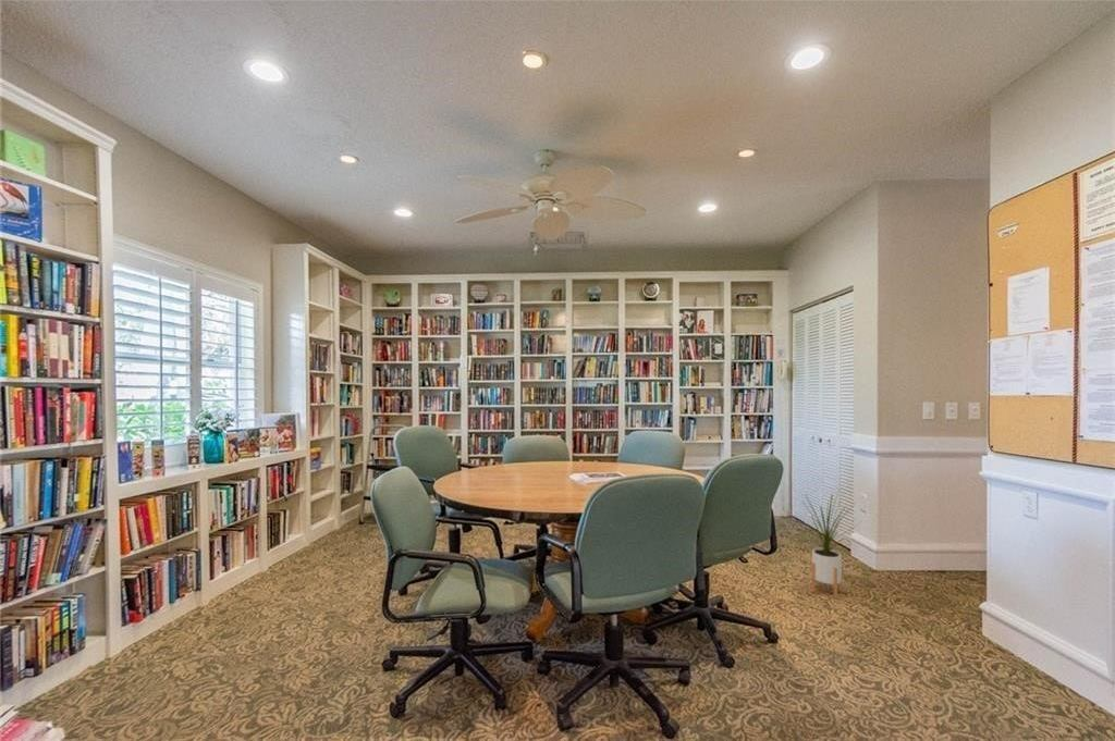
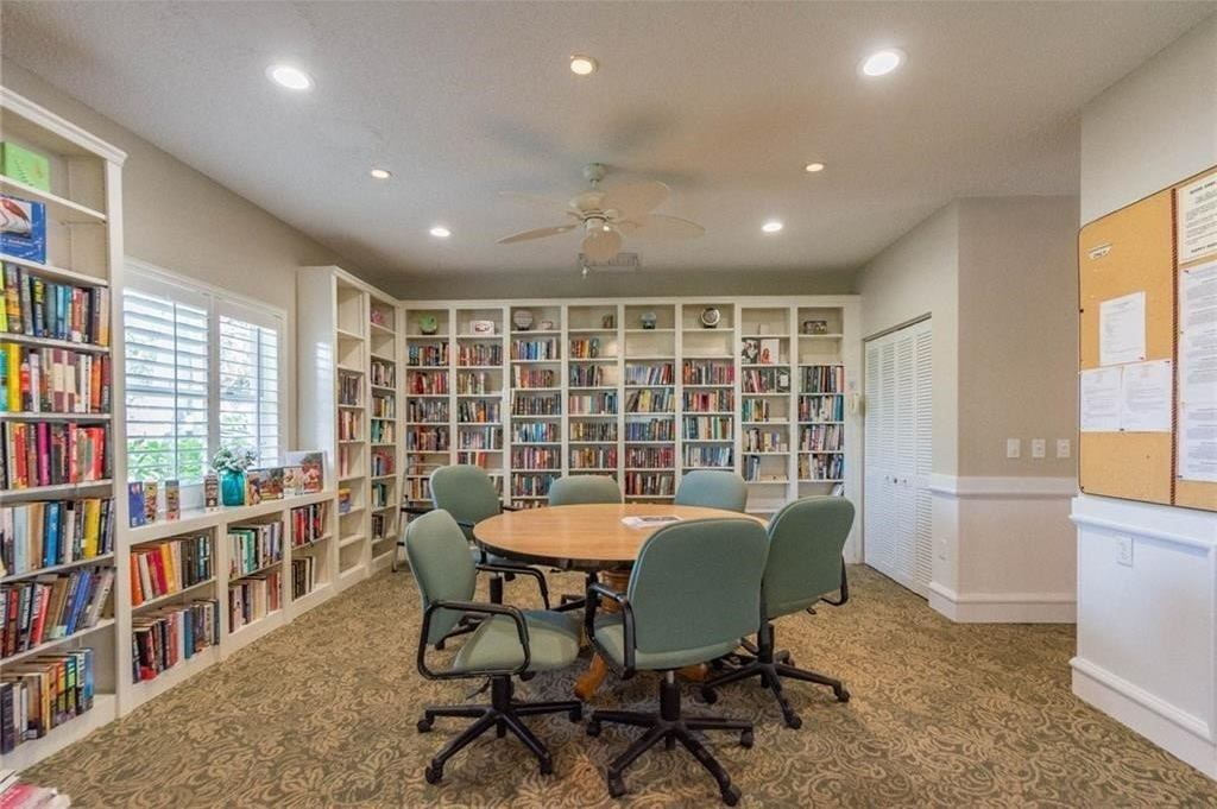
- house plant (824, 540)
